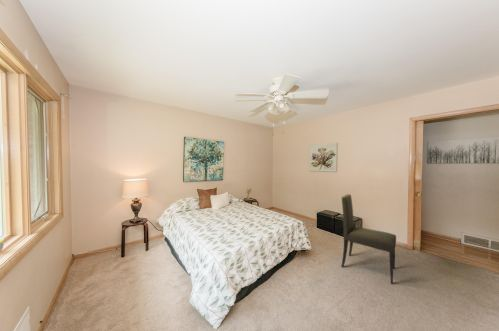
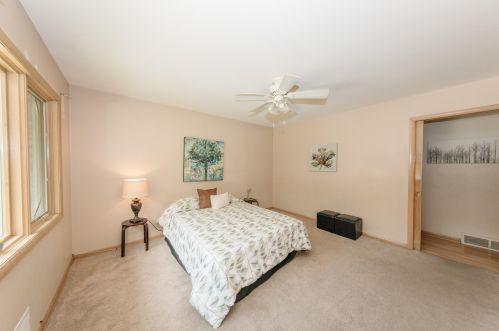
- chair (367, 232)
